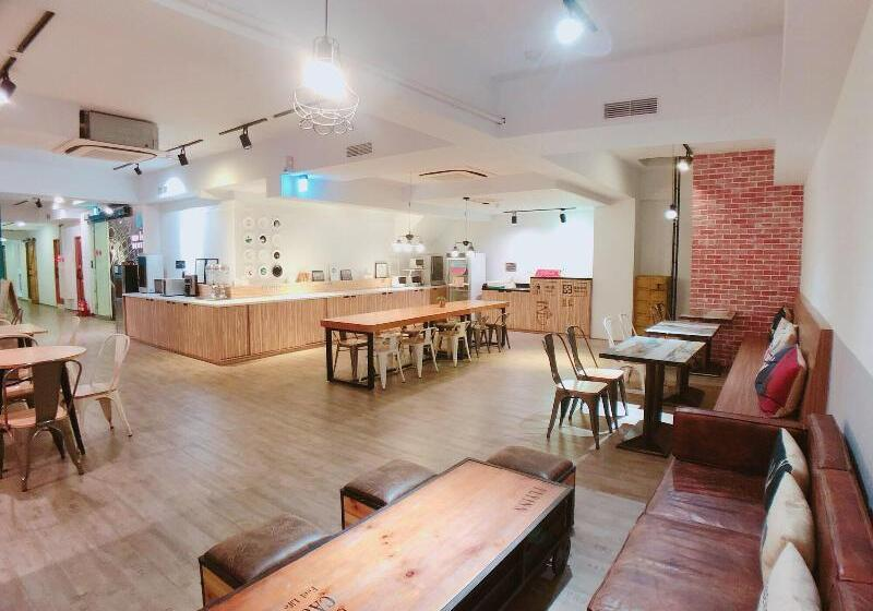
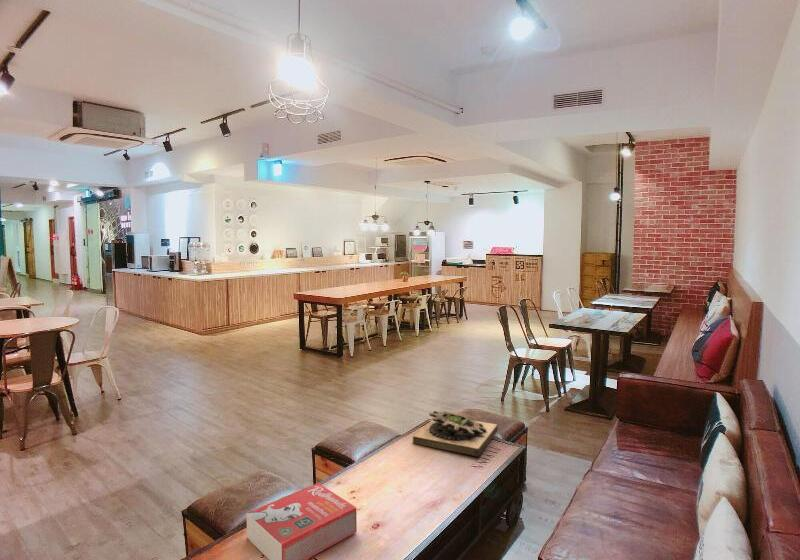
+ succulent planter (456, 425)
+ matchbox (302, 522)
